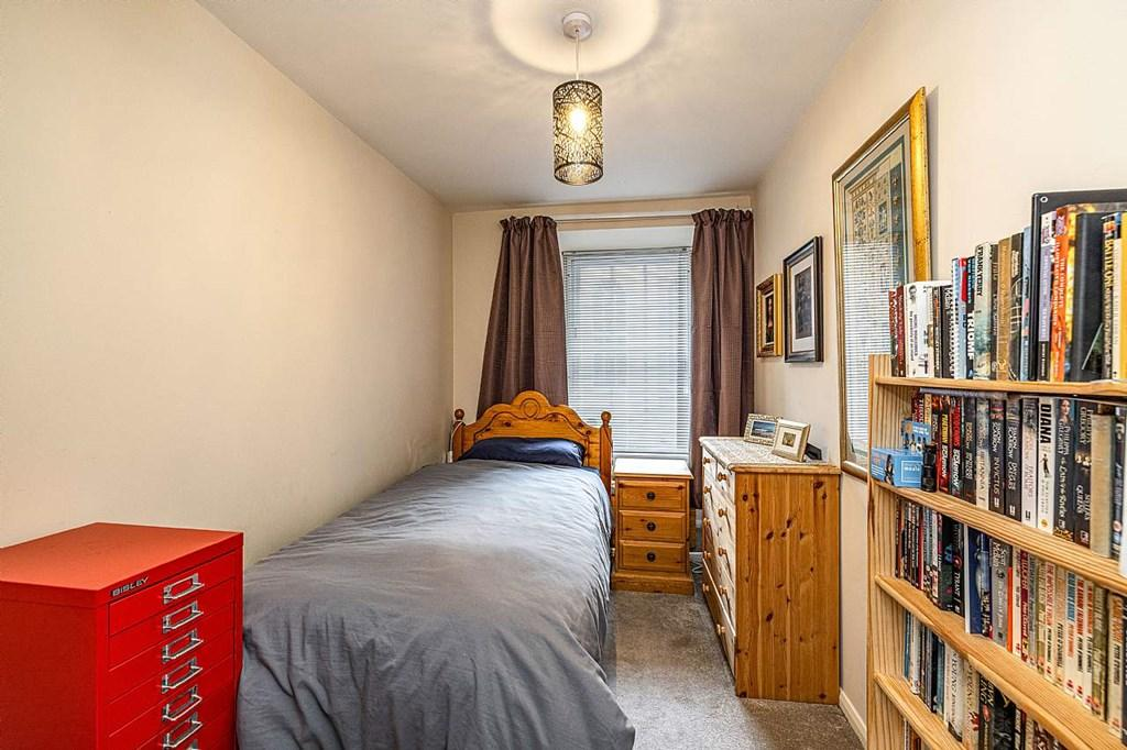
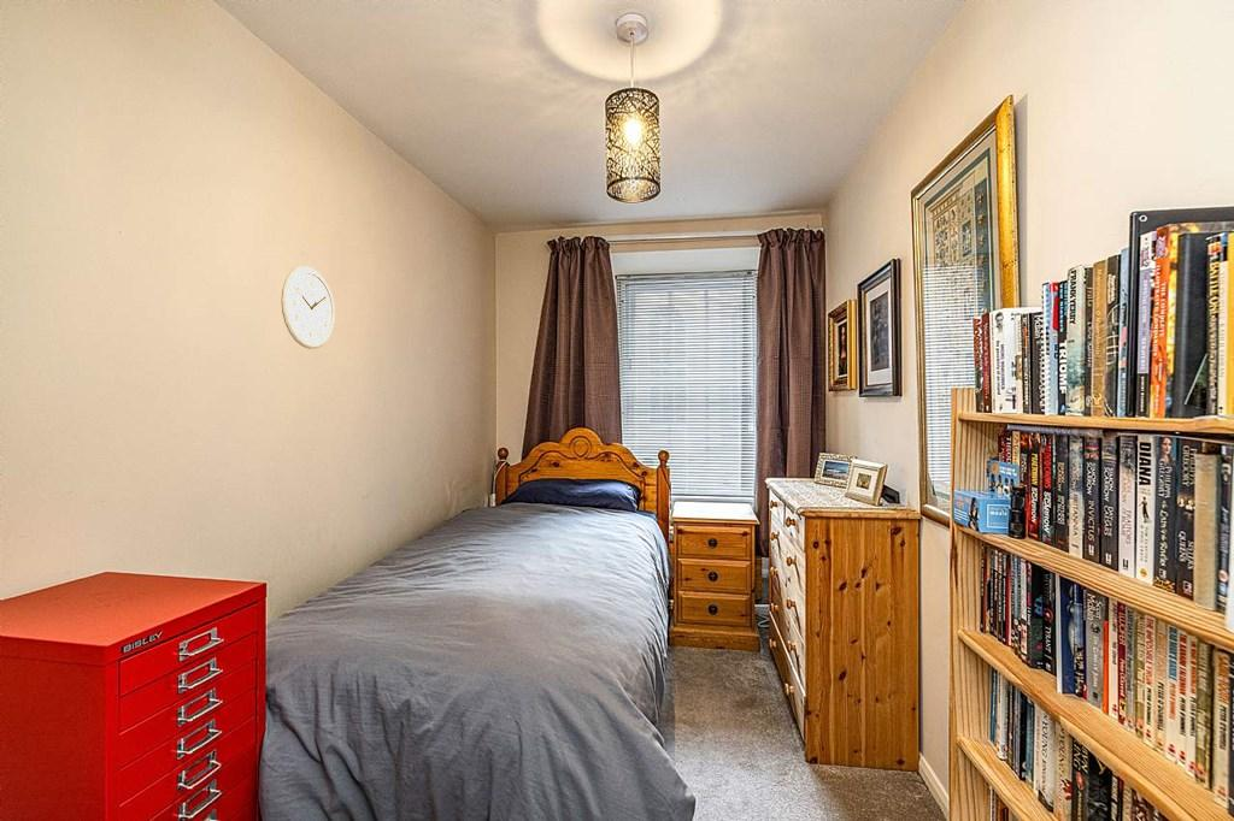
+ wall clock (311, 307)
